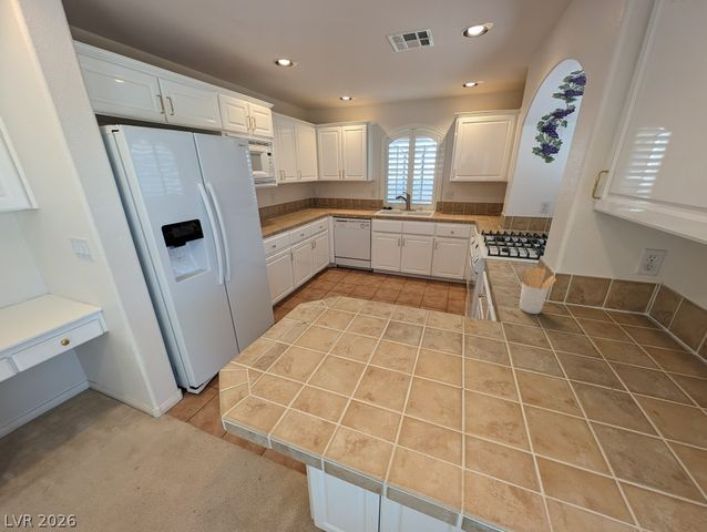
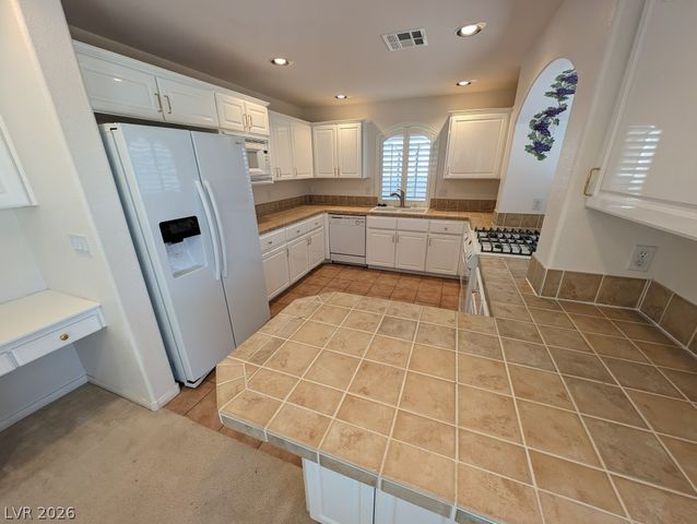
- utensil holder (533, 288)
